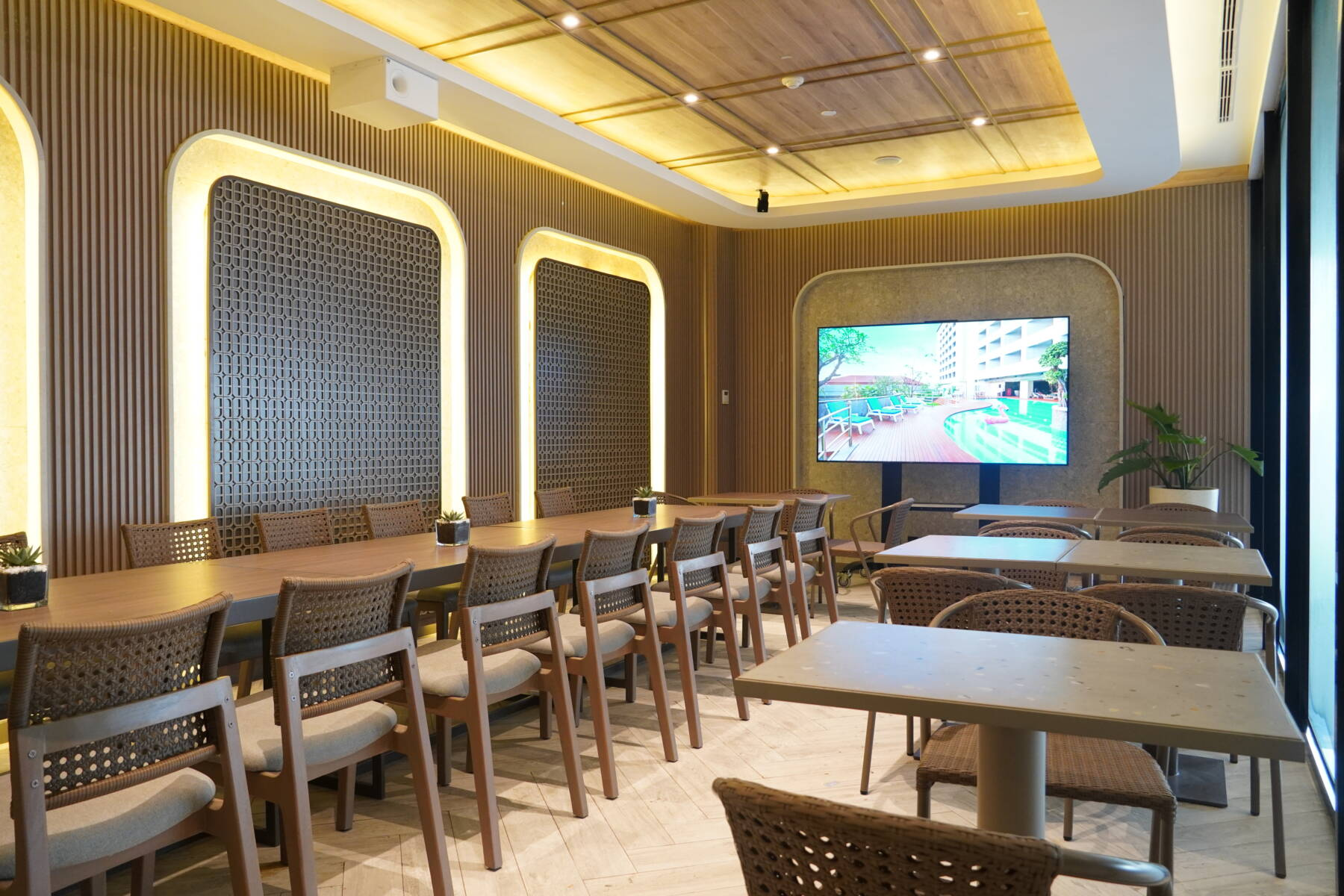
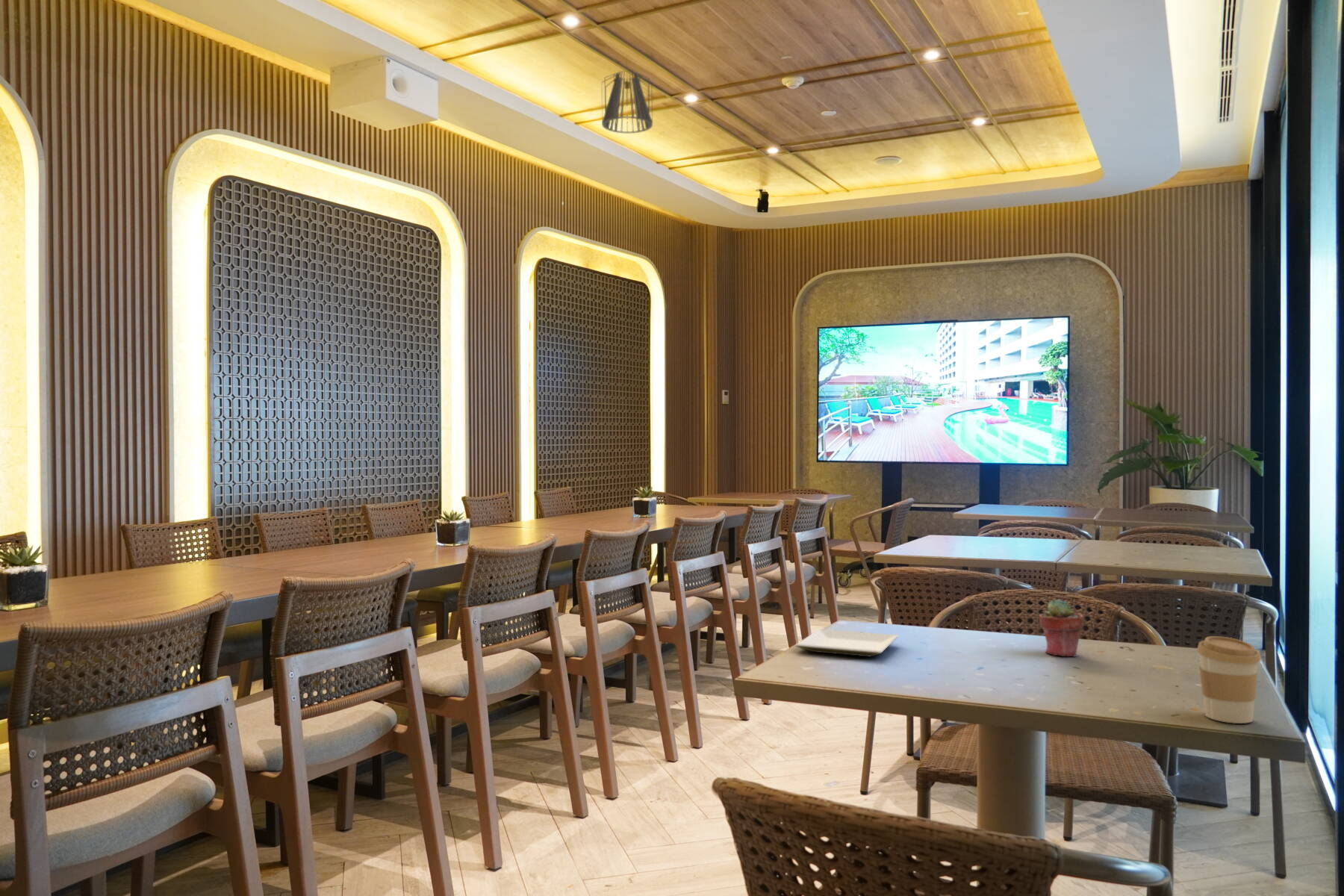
+ potted succulent (1061, 626)
+ coffee cup (1228, 679)
+ pendant light (626, 90)
+ plate (847, 644)
